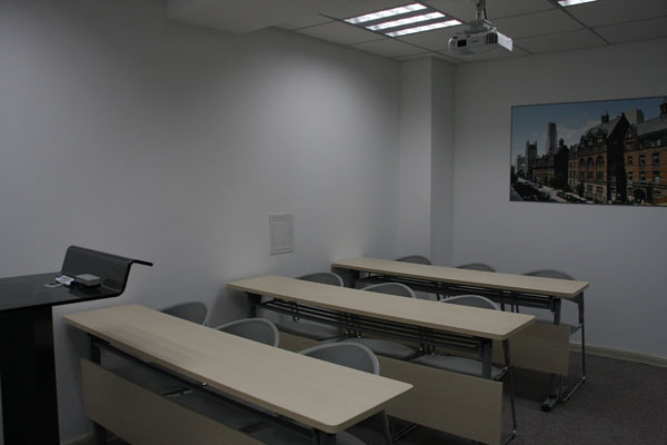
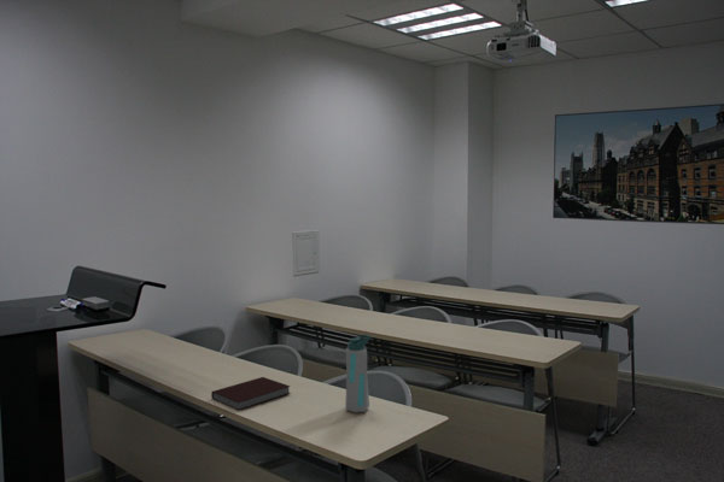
+ water bottle (357, 372)
+ notebook (251, 392)
